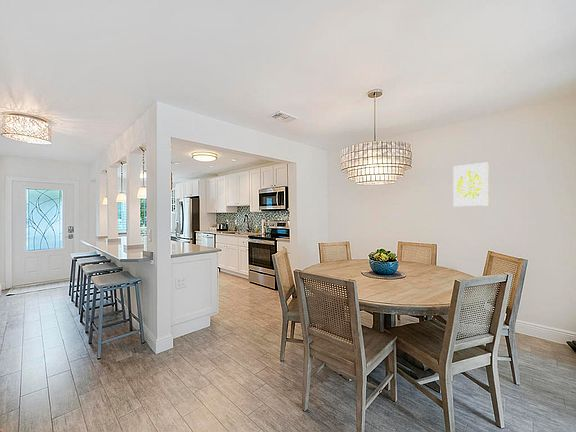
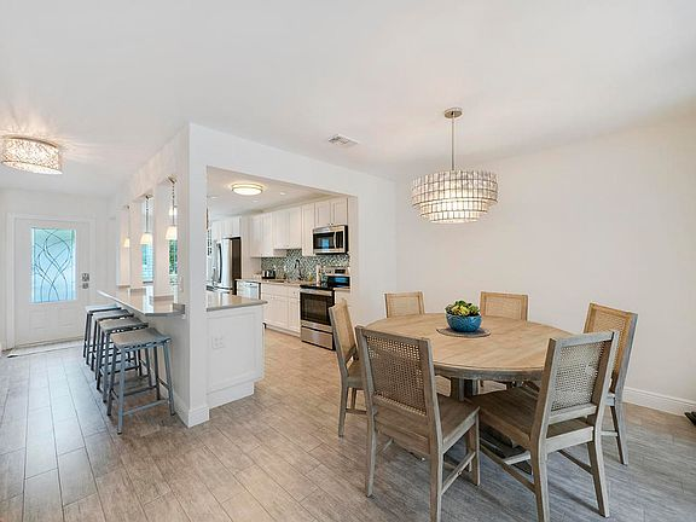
- wall art (470, 185)
